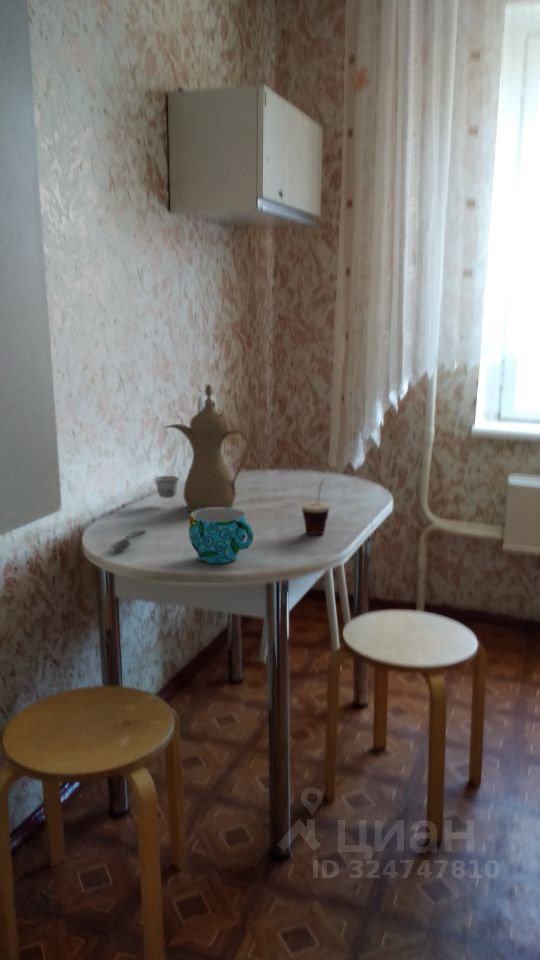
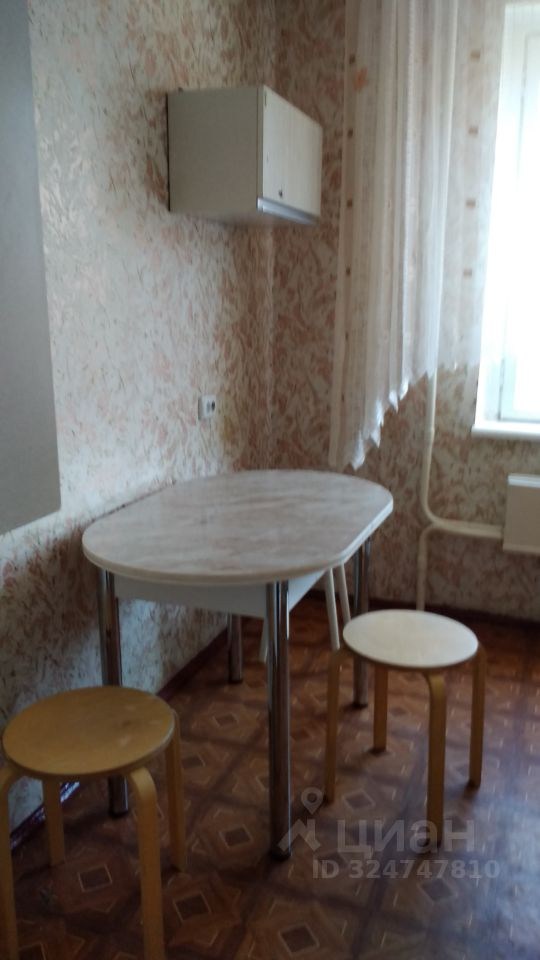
- soupspoon (129, 536)
- cup (221, 536)
- teapot (201, 446)
- cup (317, 506)
